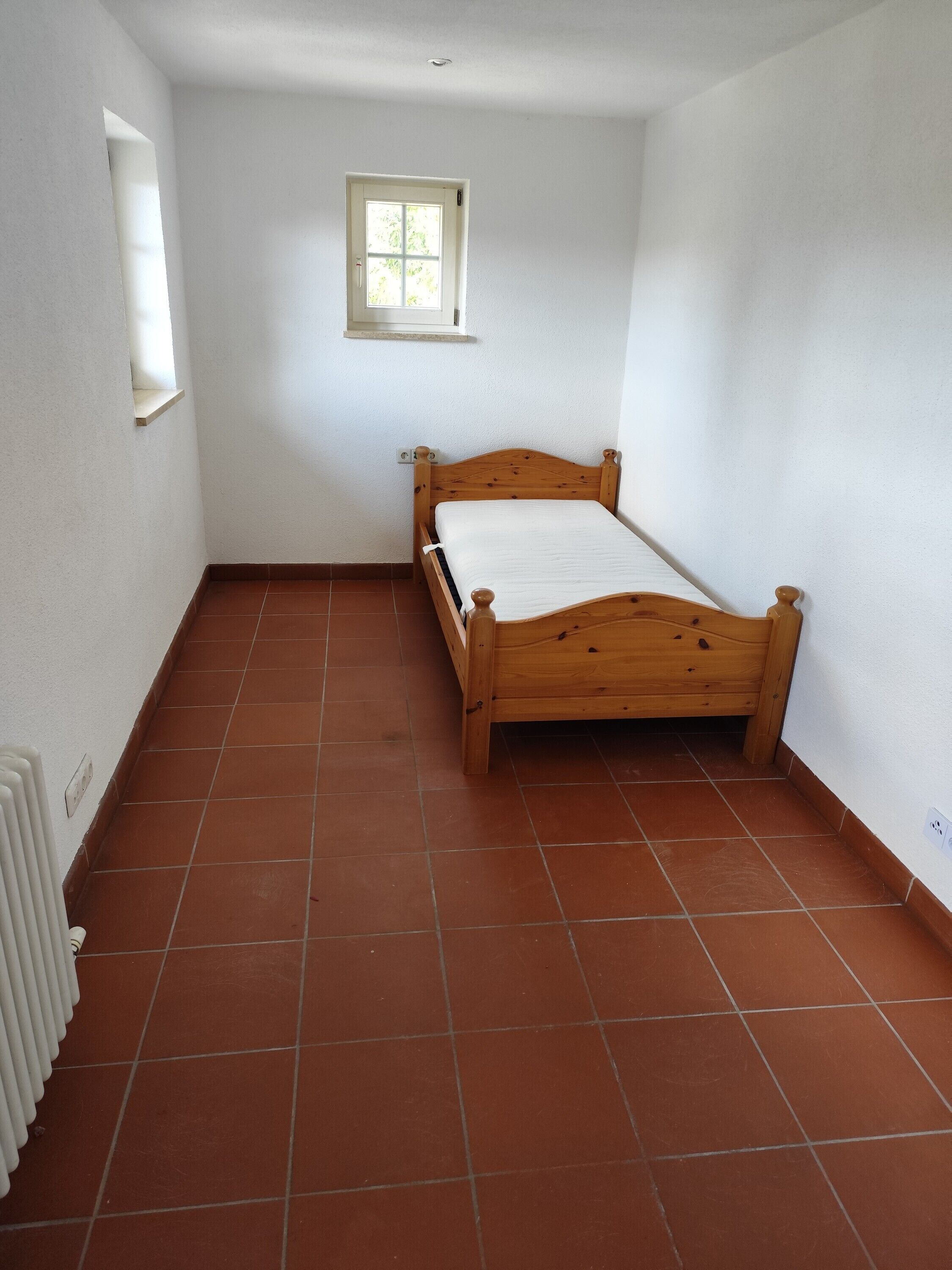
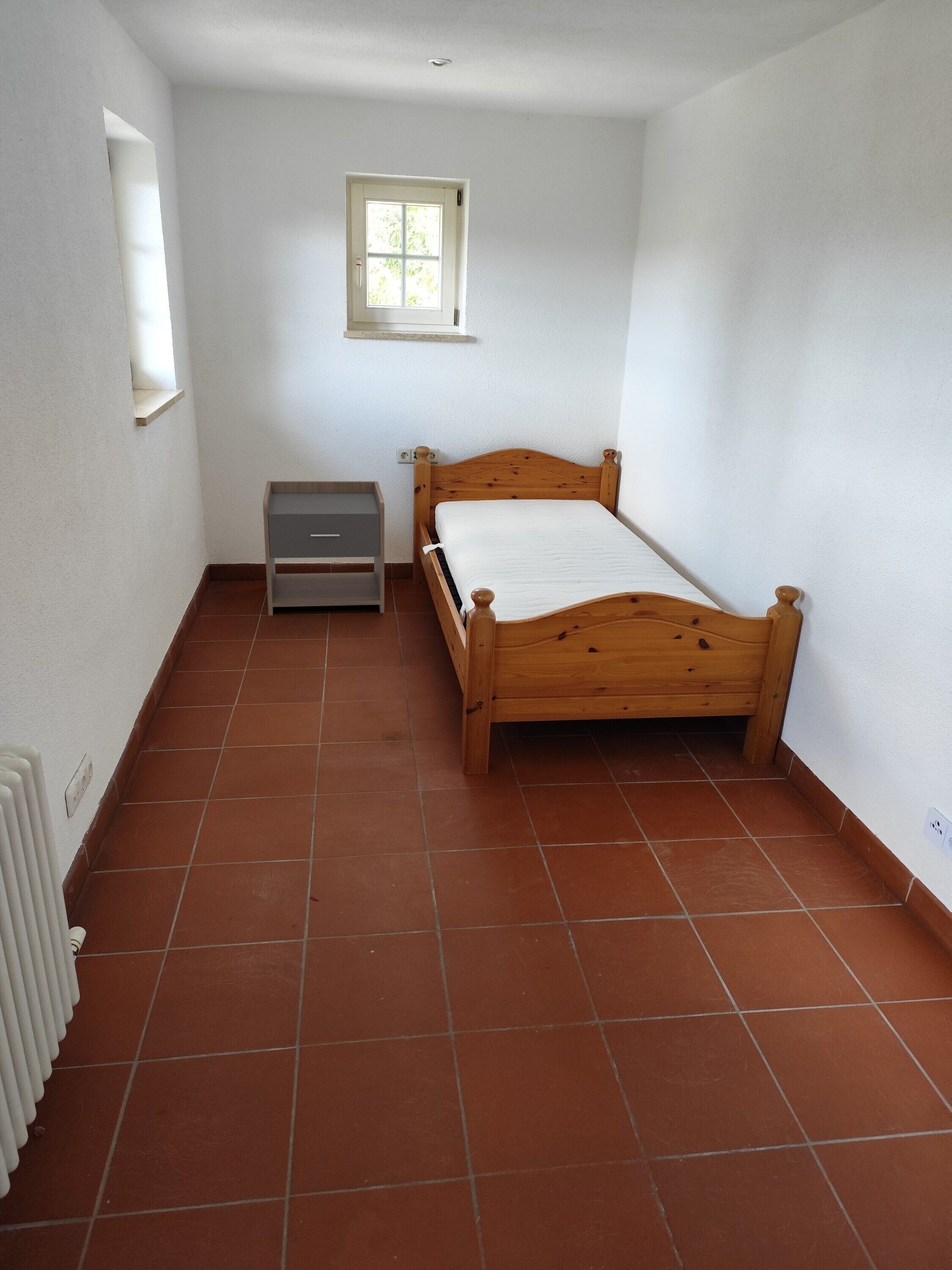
+ nightstand (325, 547)
